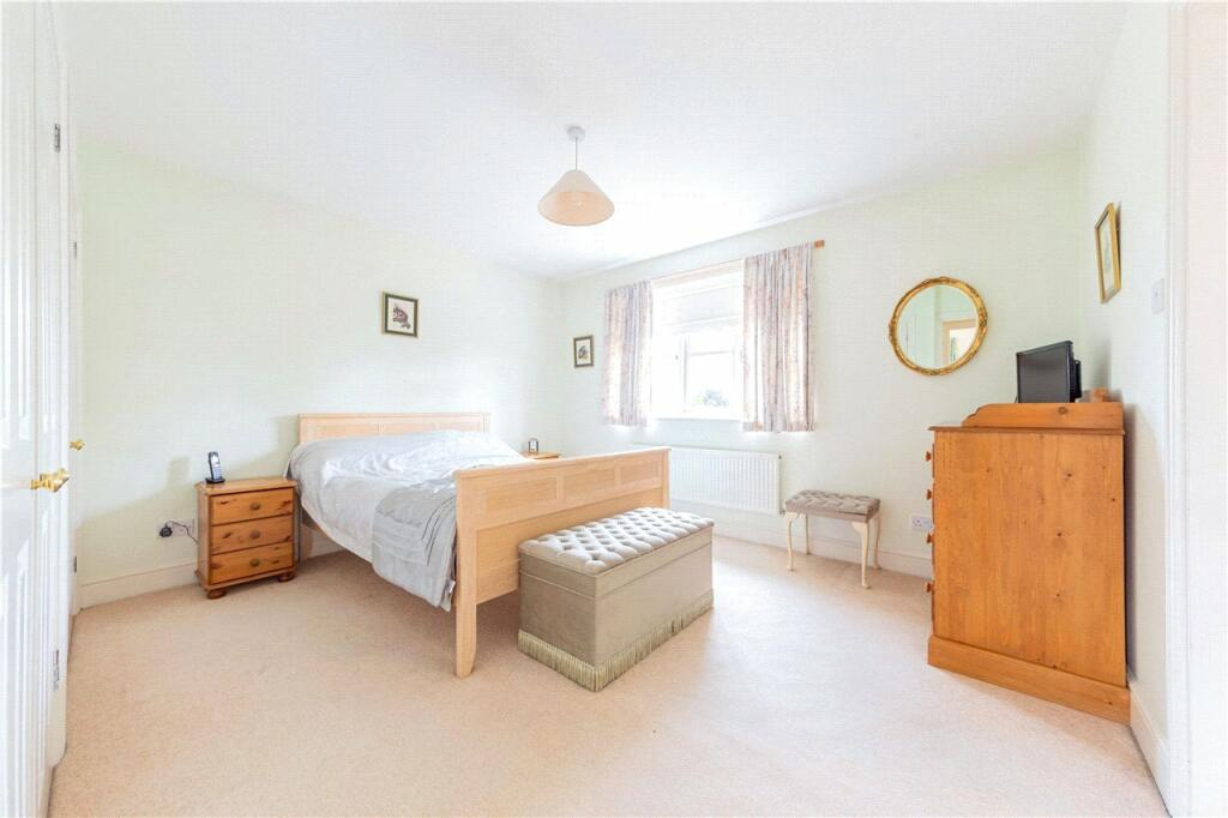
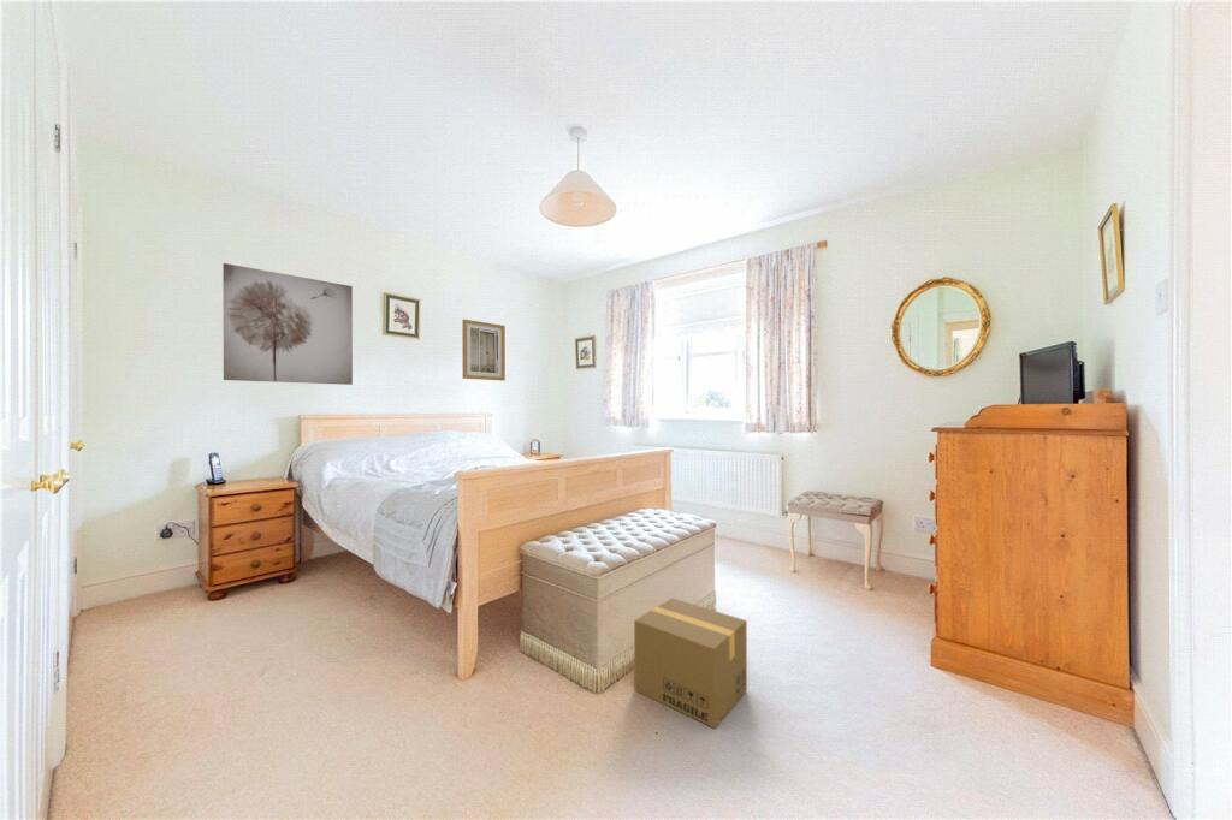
+ cardboard box (689, 655)
+ wall art (292, 328)
+ wall art (484, 351)
